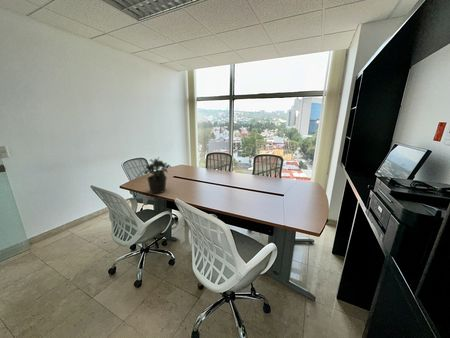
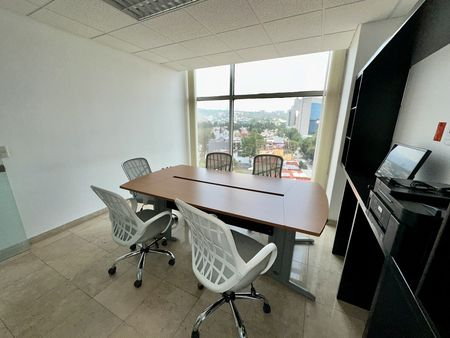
- potted plant (158, 174)
